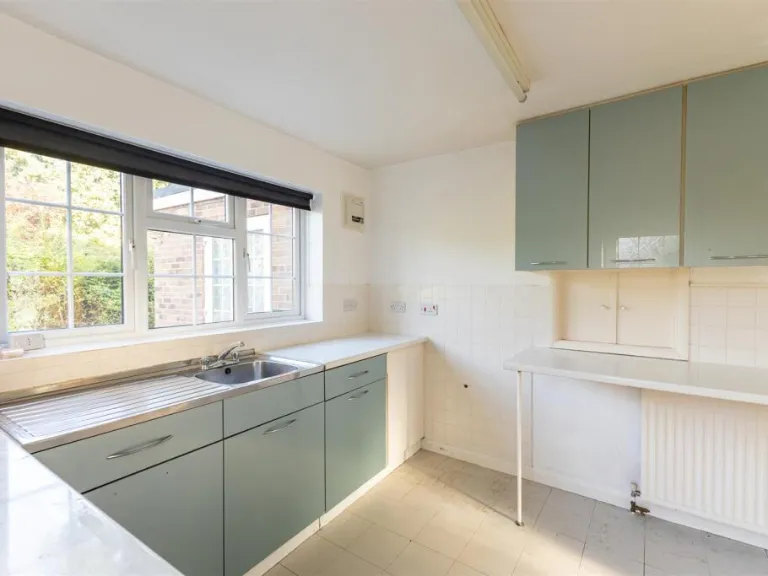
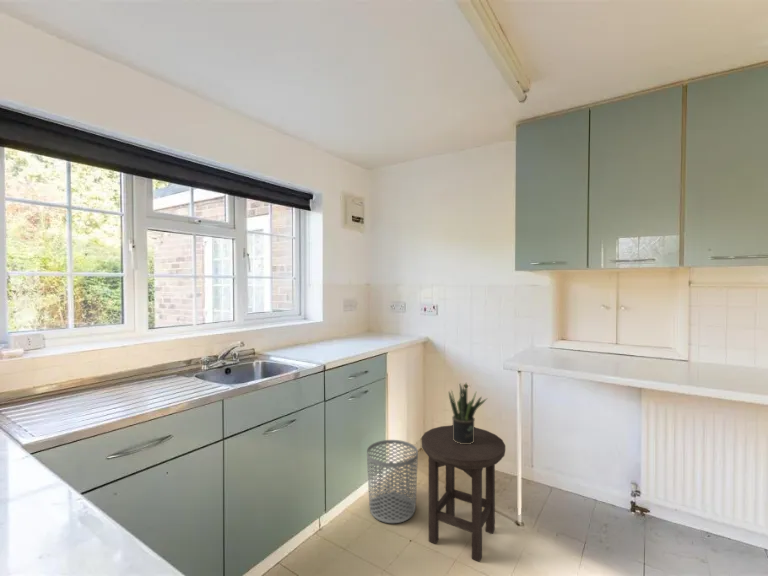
+ stool (460, 491)
+ potted plant (466, 412)
+ waste bin (392, 480)
